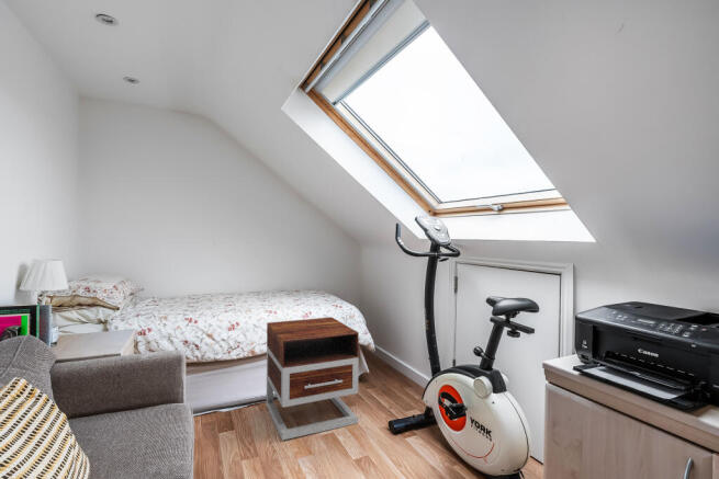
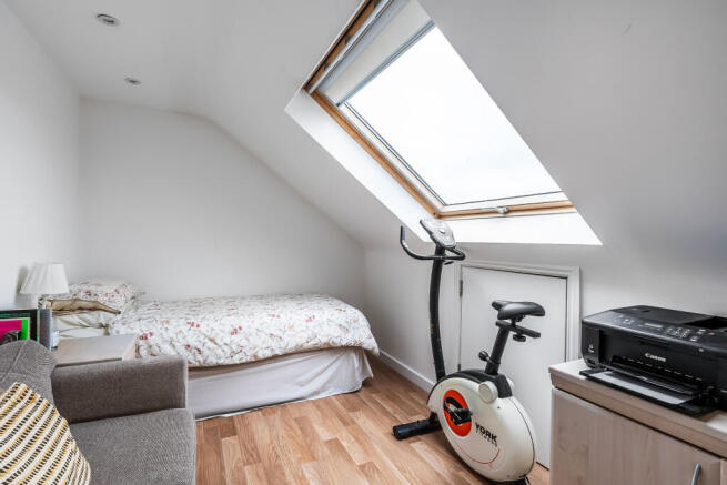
- nightstand (311, 370)
